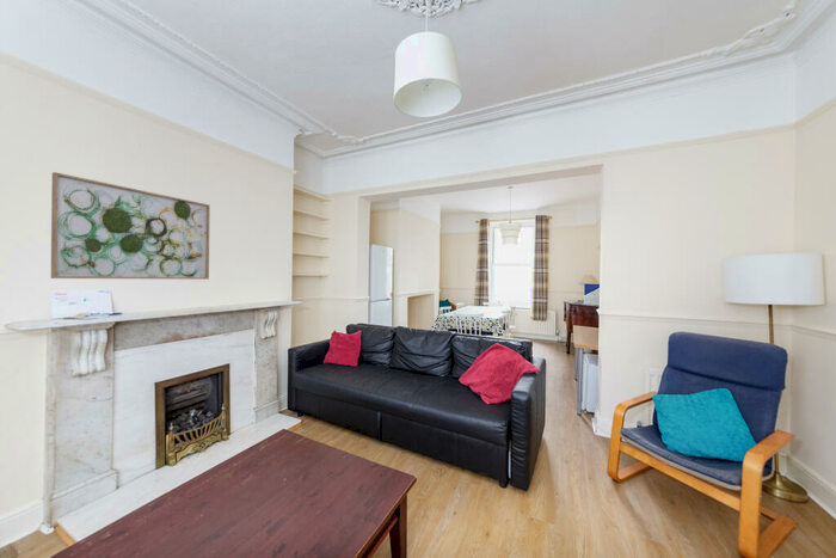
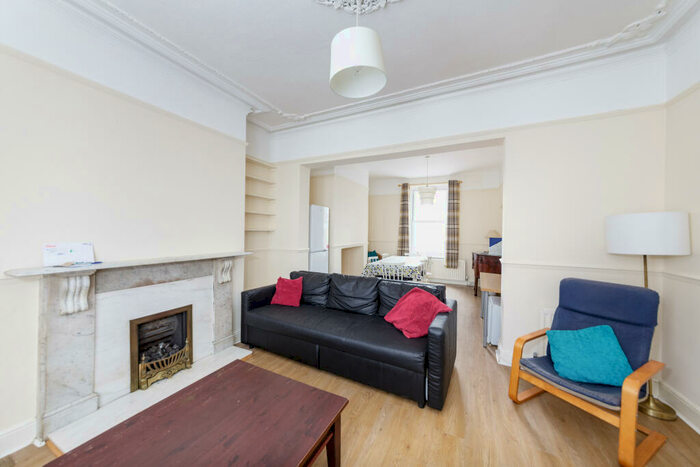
- wall art (145, 234)
